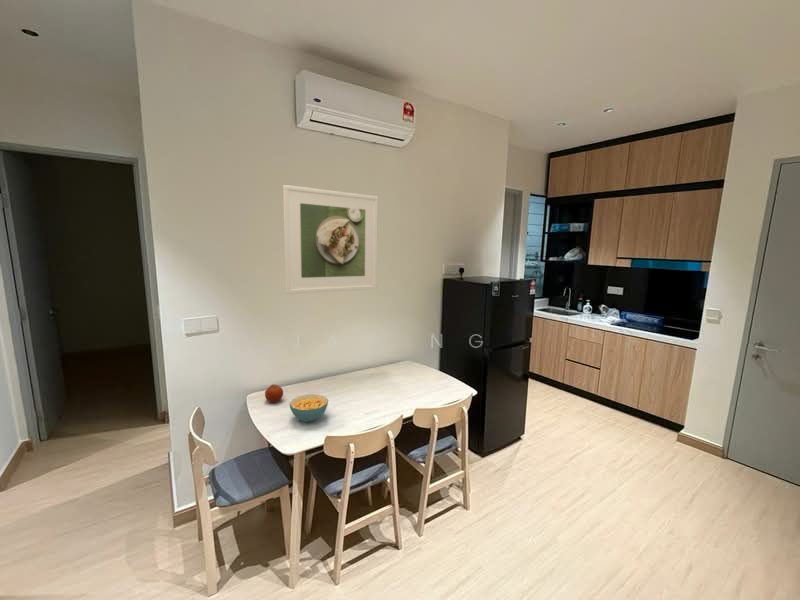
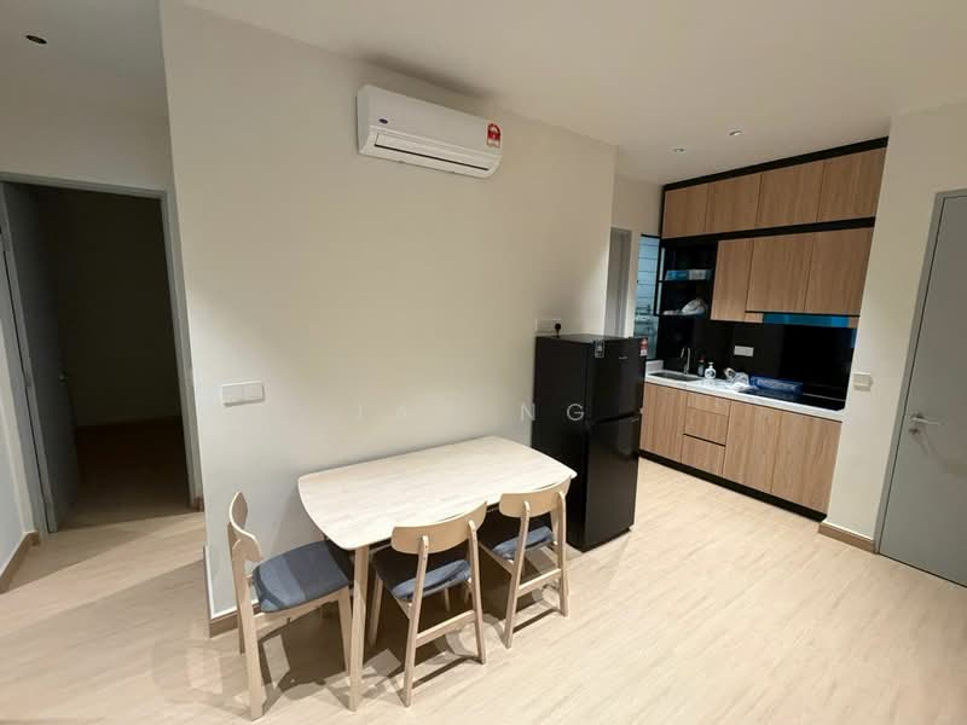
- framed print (334, 242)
- fruit (274, 393)
- cereal bowl (309, 410)
